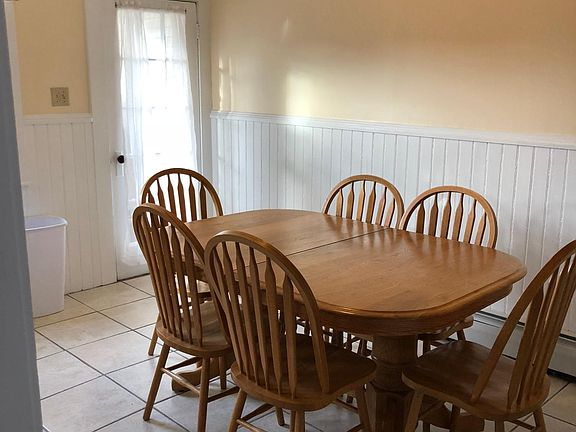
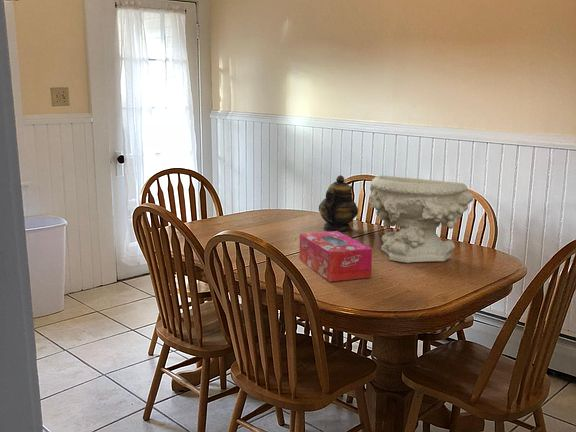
+ tissue box (333, 254)
+ teapot (338, 202)
+ decorative bowl (408, 217)
